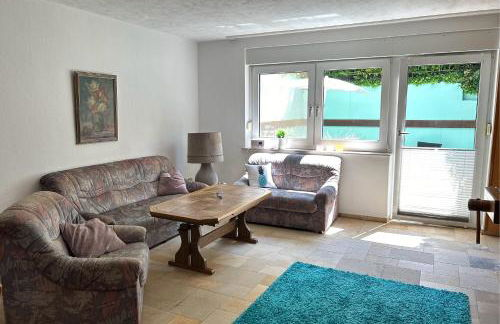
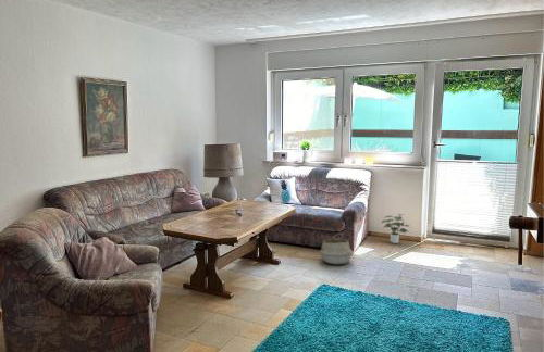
+ woven basket (336, 247)
+ potted plant (395, 227)
